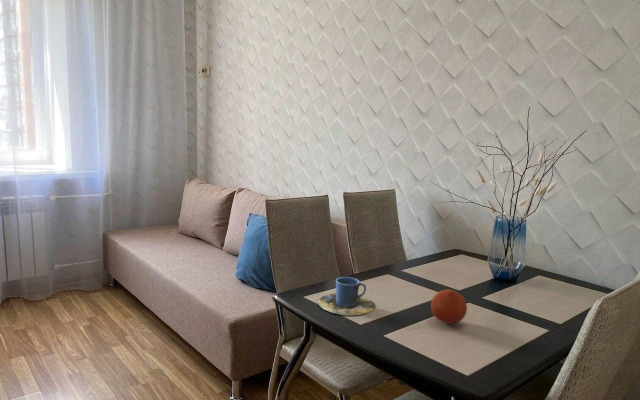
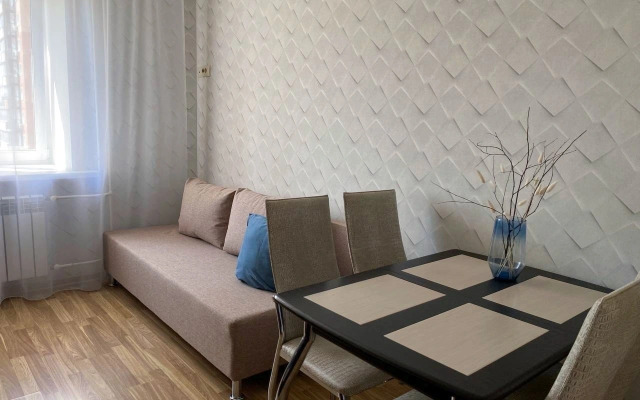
- fruit (448, 305)
- cup (347, 292)
